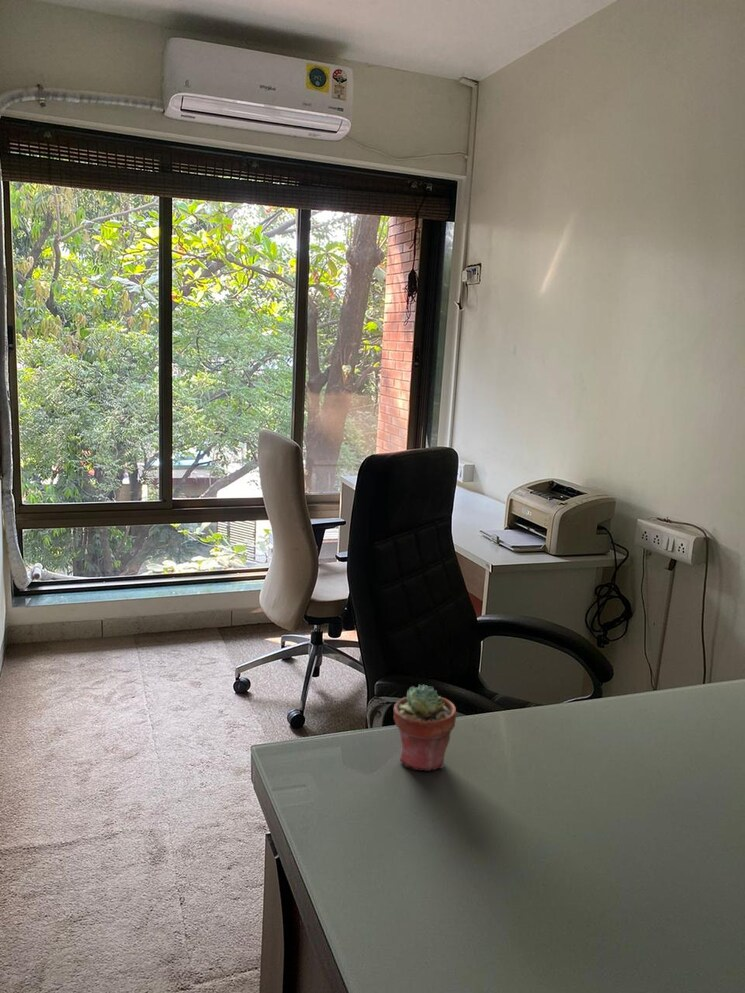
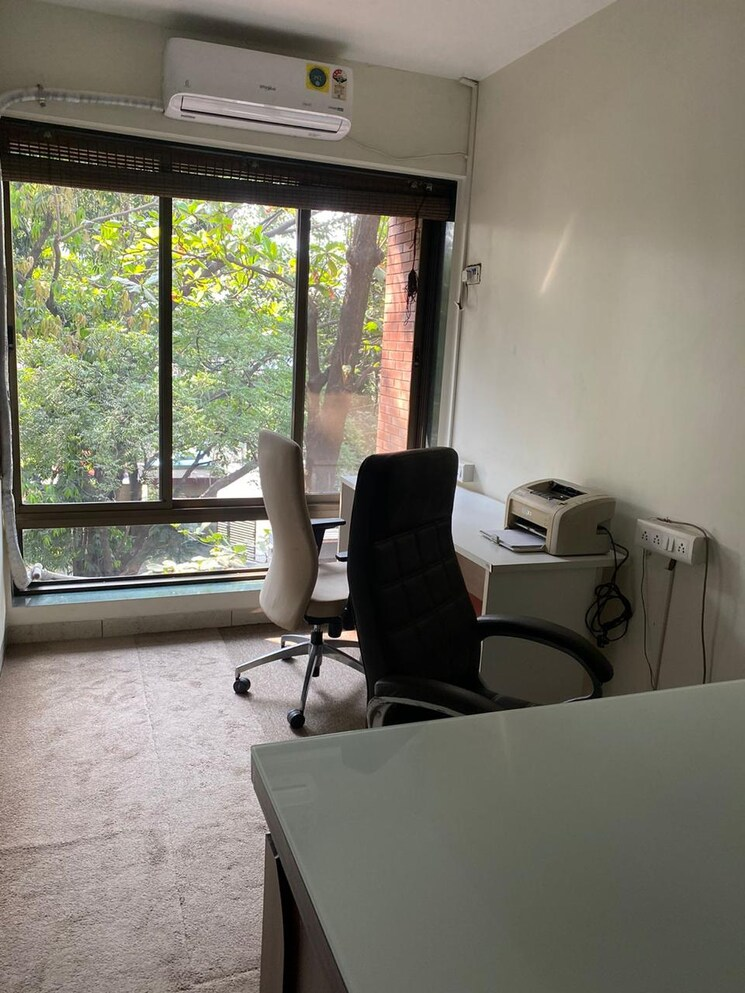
- potted succulent (424, 723)
